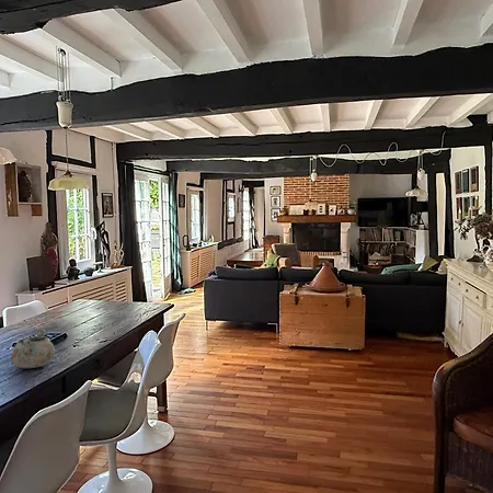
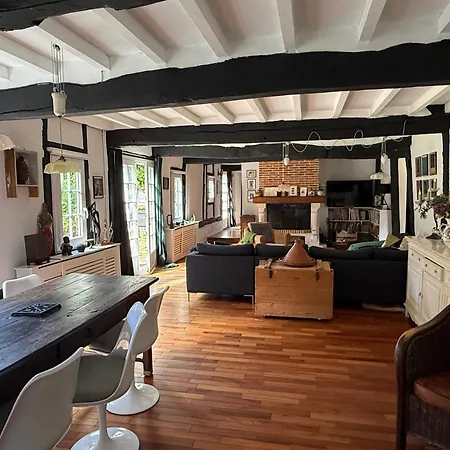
- decorative bowl (33, 348)
